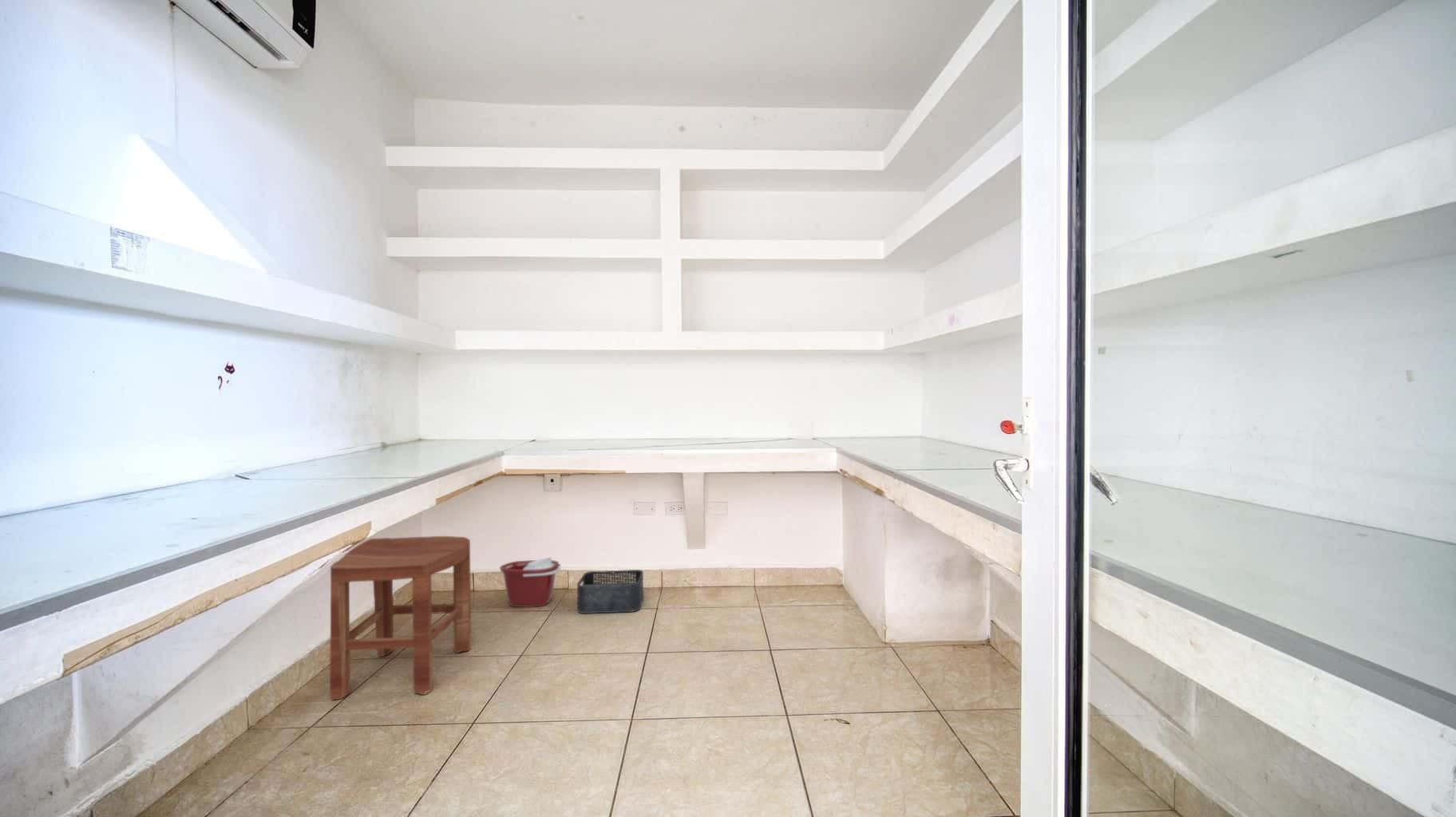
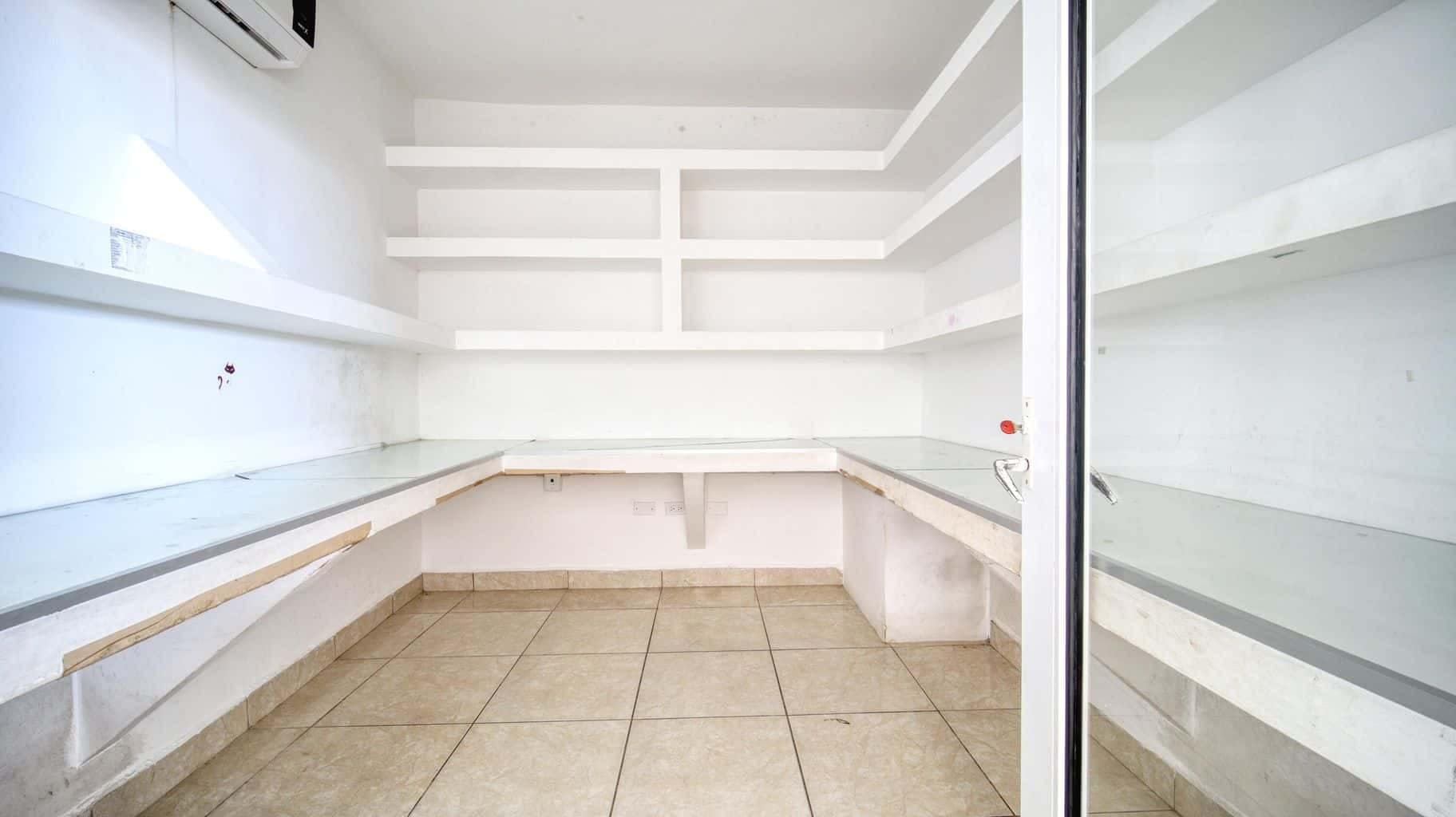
- bucket (529, 581)
- storage bin (611, 590)
- stool (403, 609)
